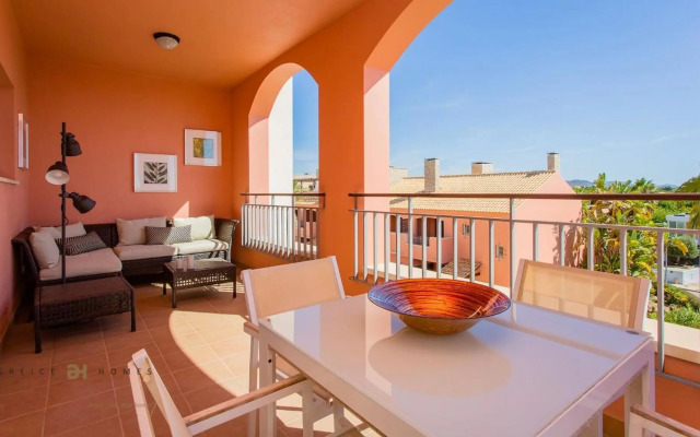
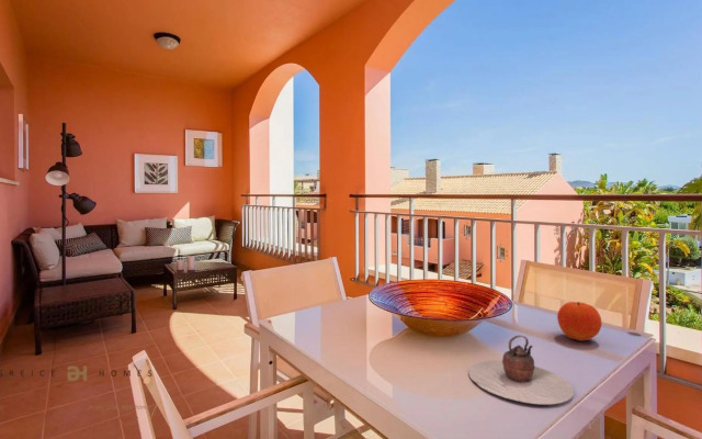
+ fruit (578, 319)
+ teapot (518, 359)
